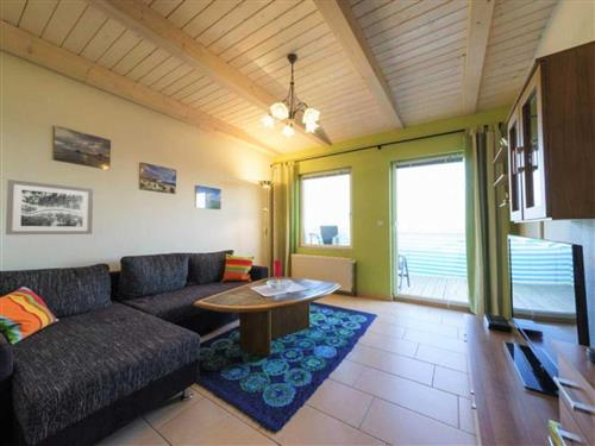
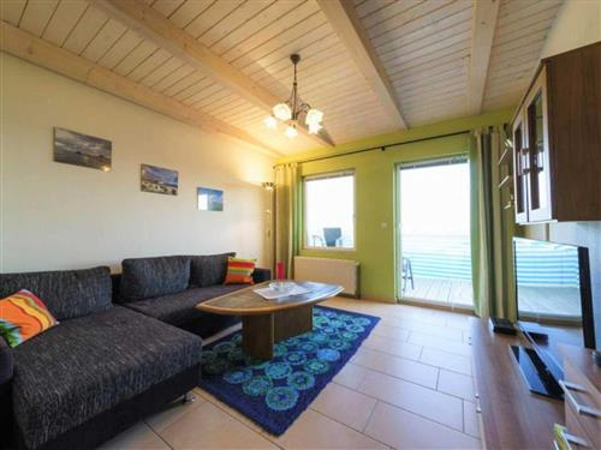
- wall art (54, 209)
